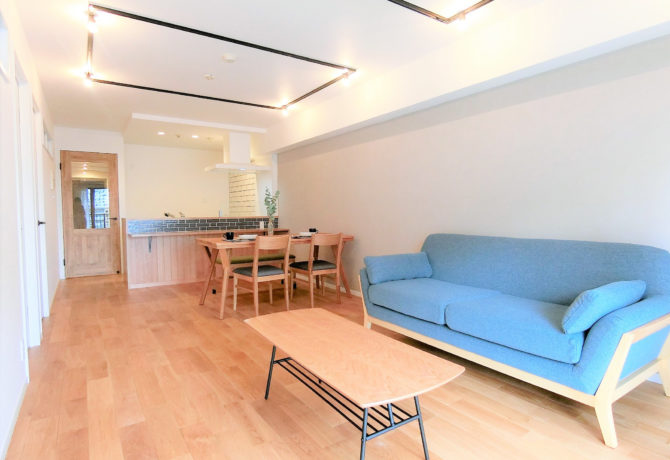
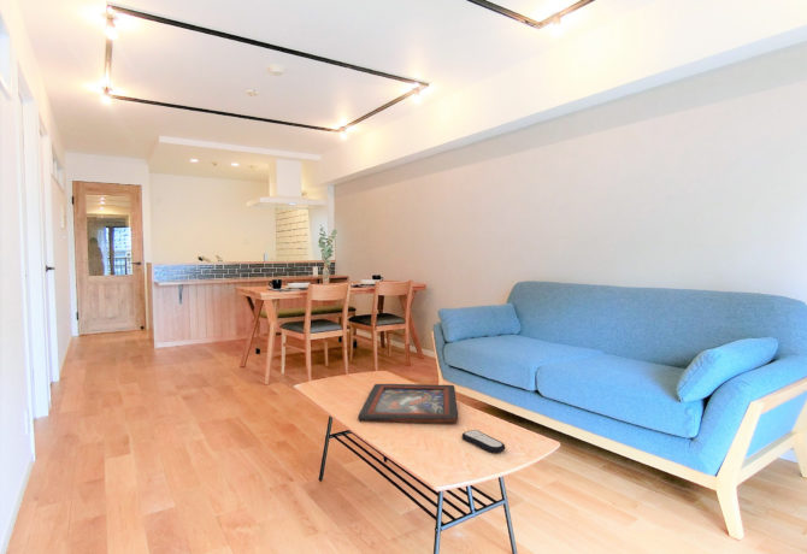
+ decorative tray (411, 401)
+ remote control (483, 441)
